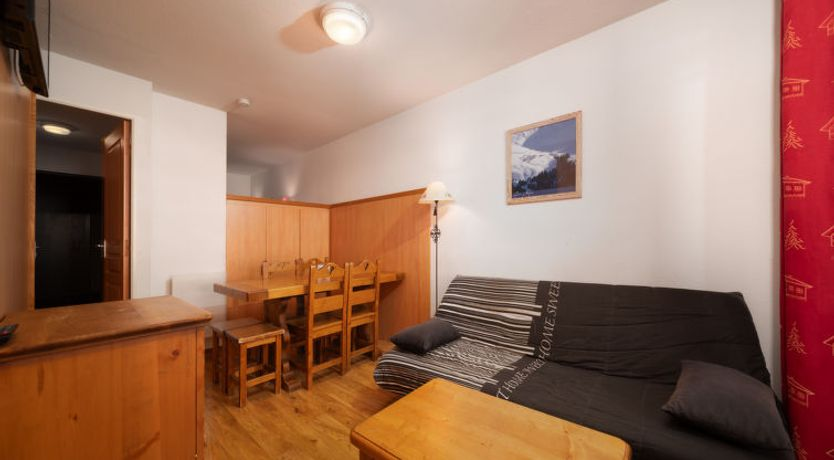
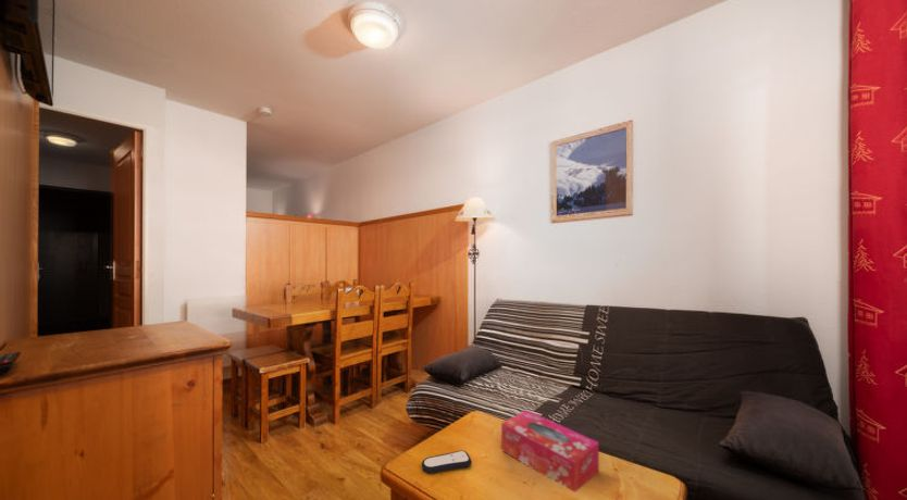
+ tissue box (547, 446)
+ remote control (446, 461)
